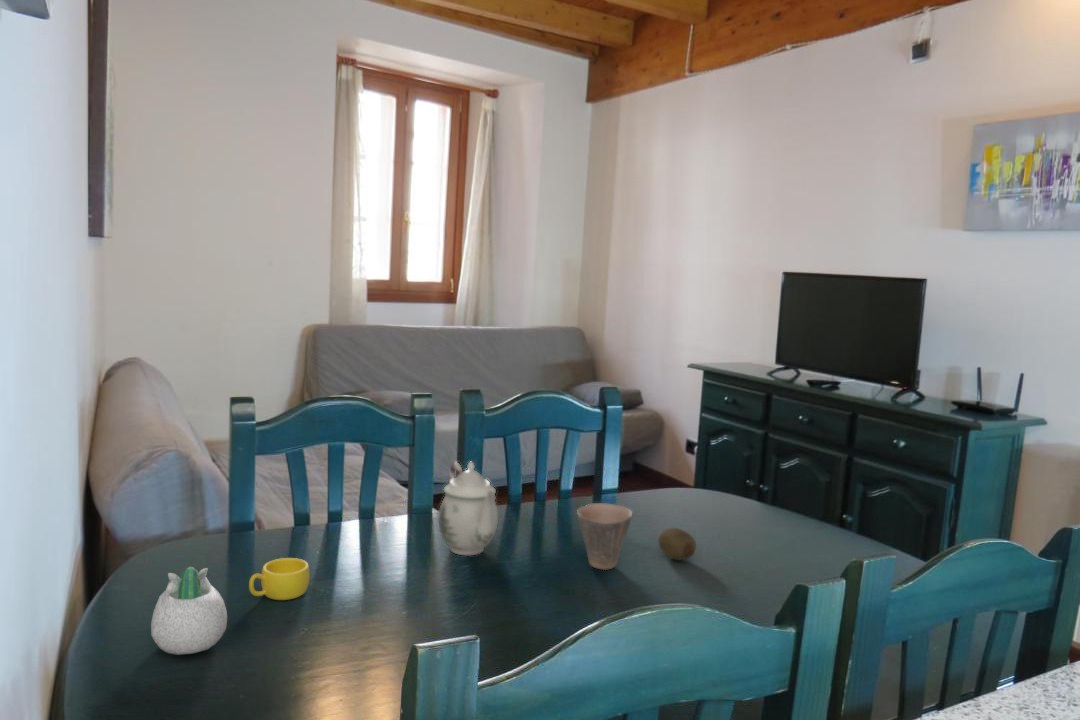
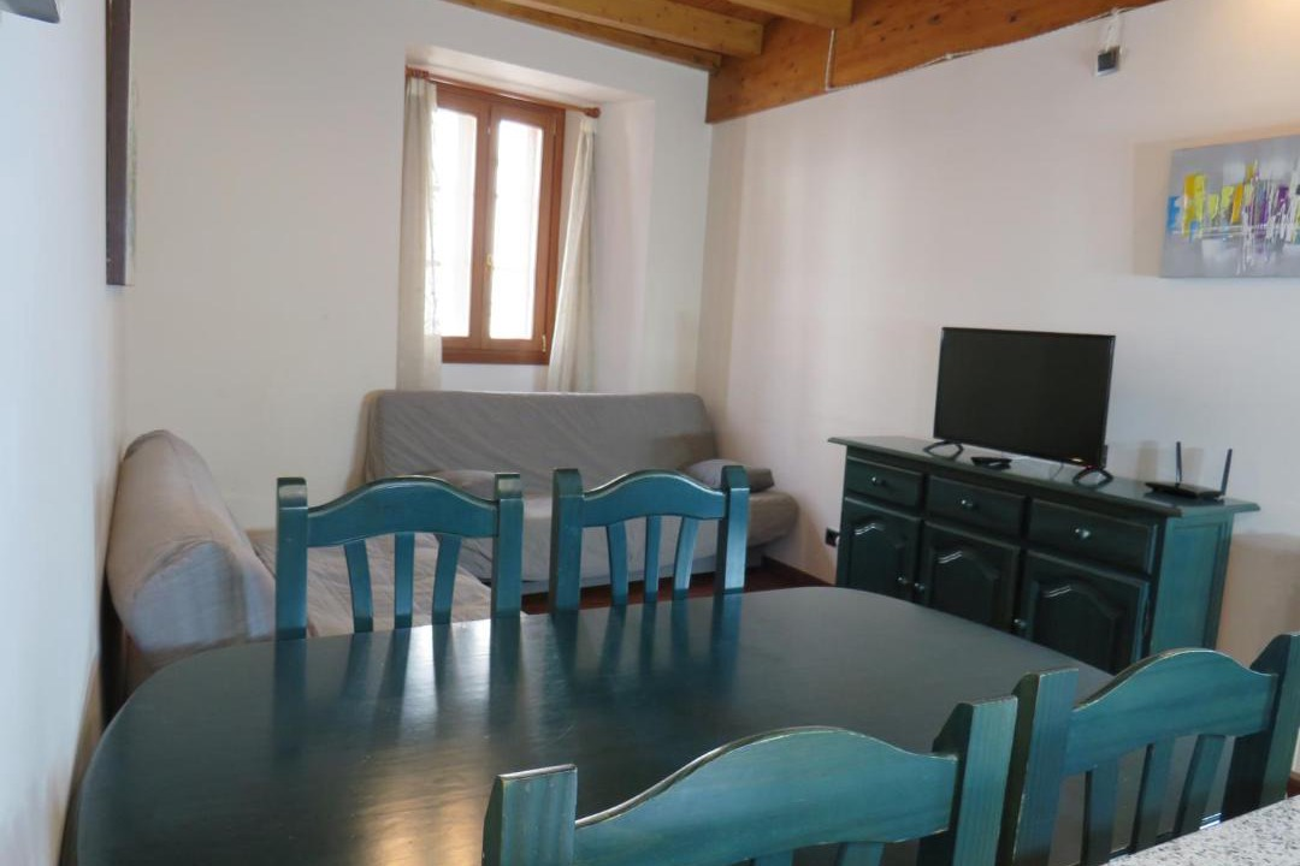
- succulent planter (189, 605)
- teapot (469, 506)
- cup (602, 538)
- fruit (676, 544)
- cup (278, 580)
